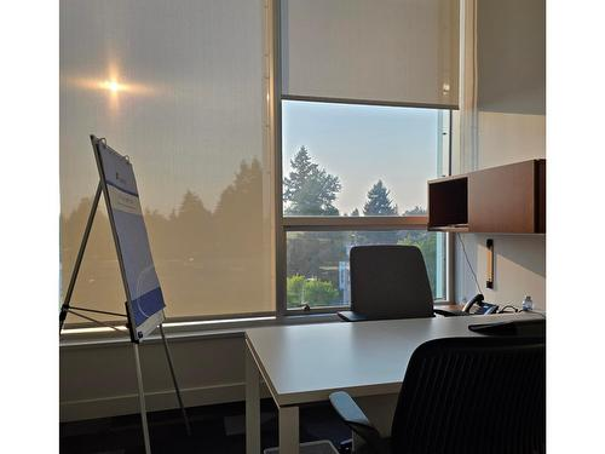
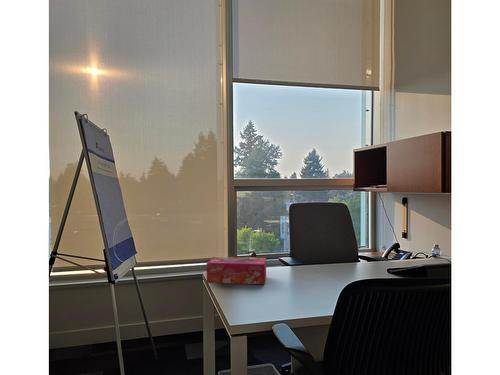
+ tissue box (237, 269)
